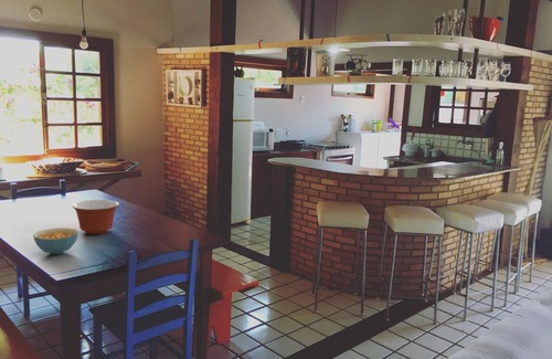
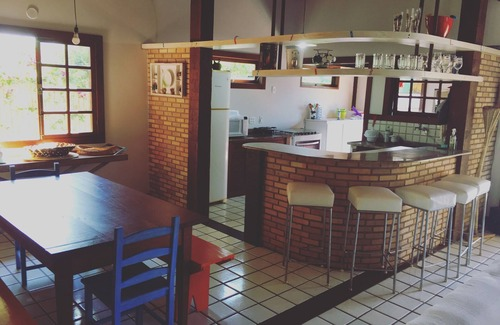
- cereal bowl (56, 242)
- mixing bowl (96, 218)
